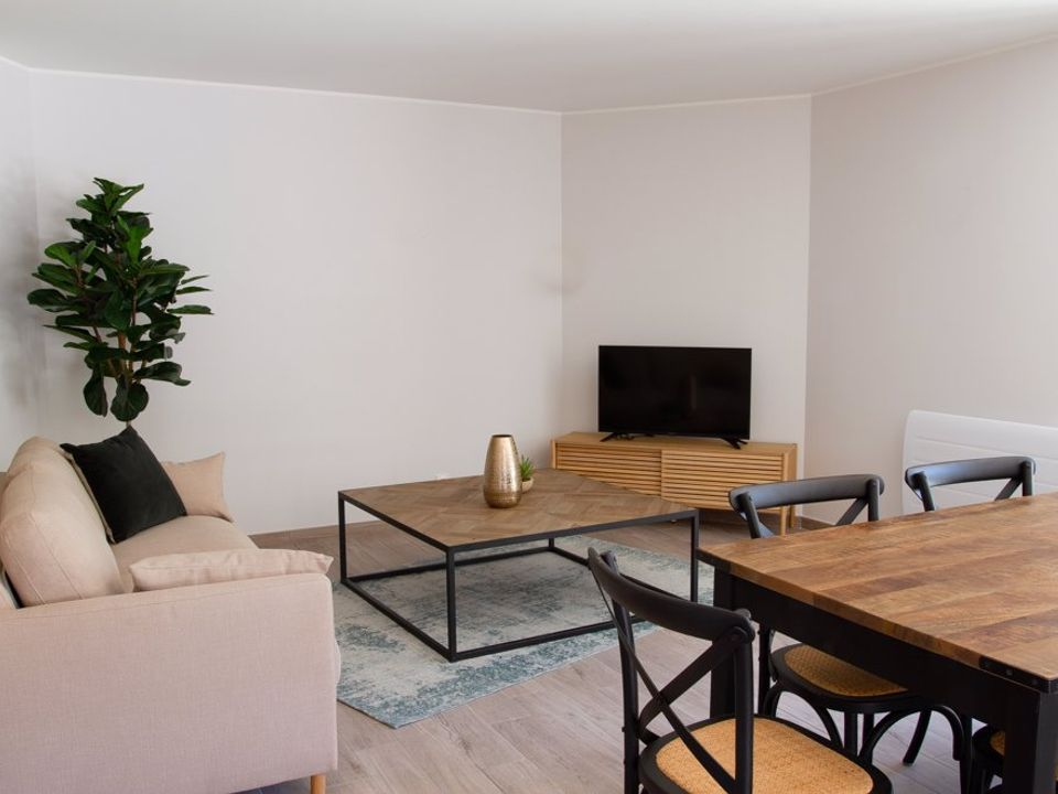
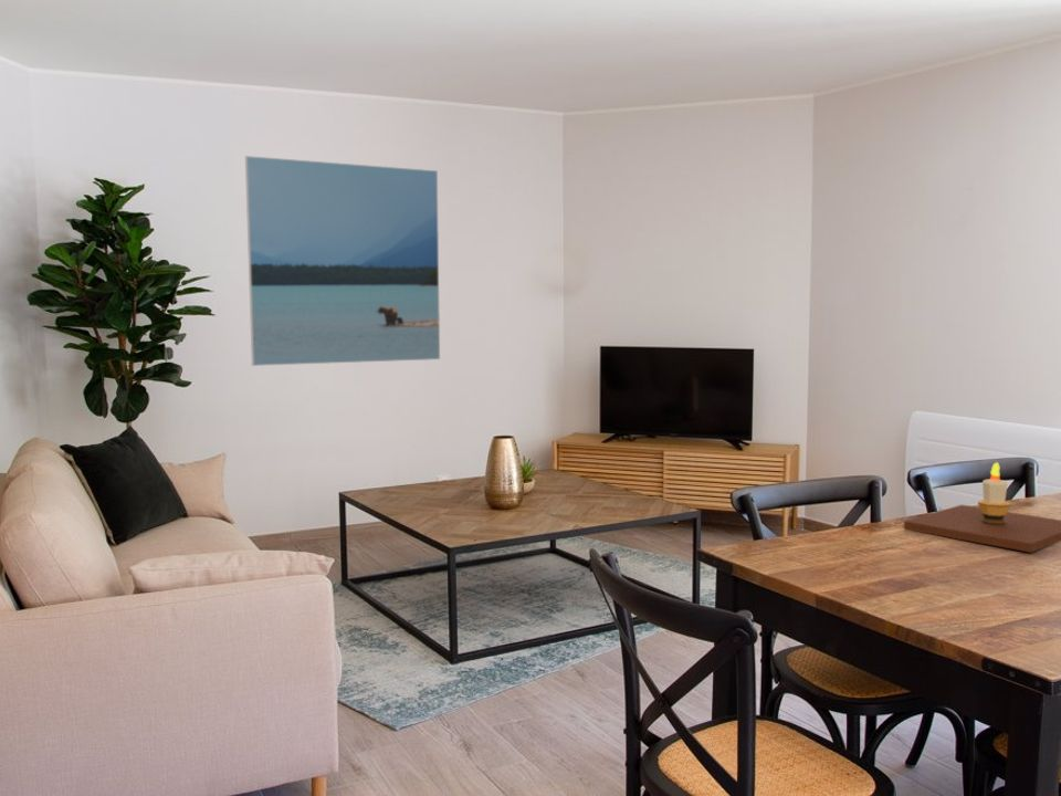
+ candle (994, 496)
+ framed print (348, 263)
